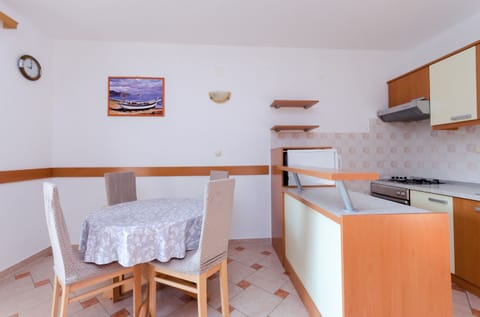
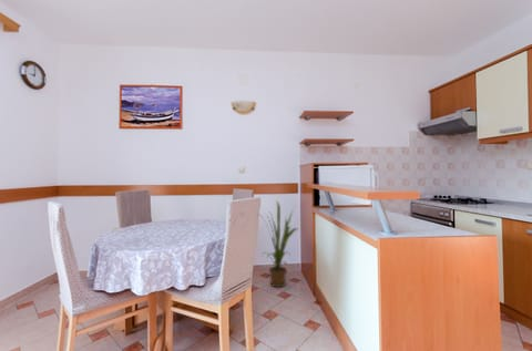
+ house plant (276, 241)
